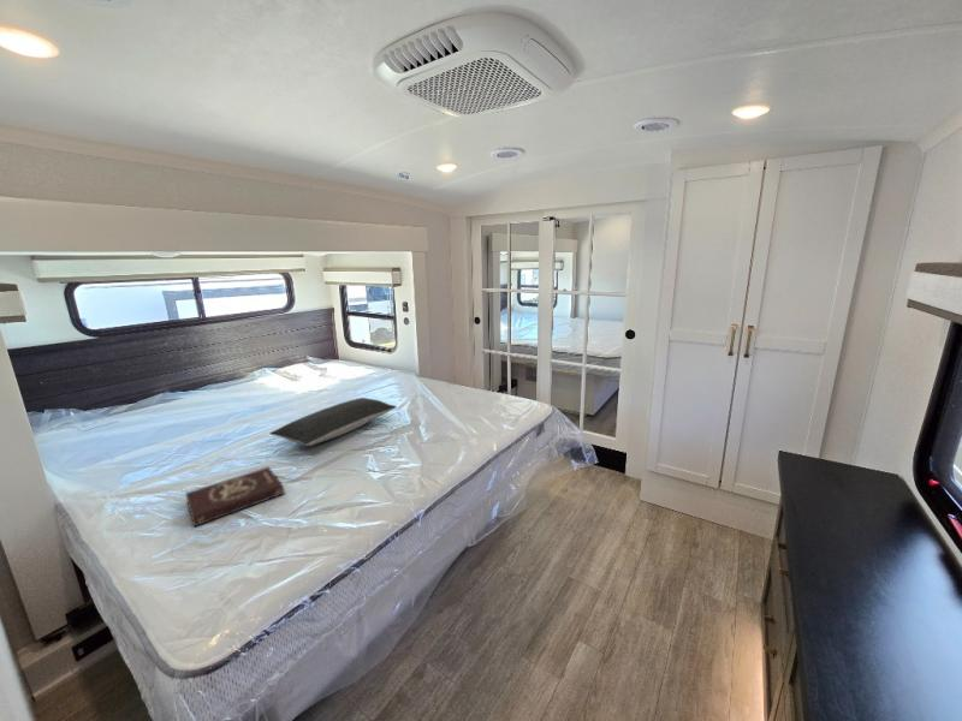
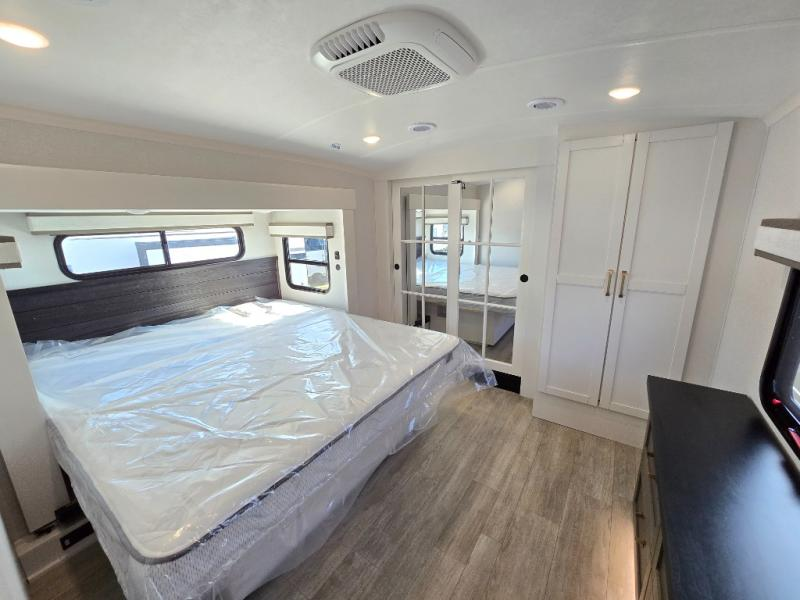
- book (236, 493)
- pillow (338, 419)
